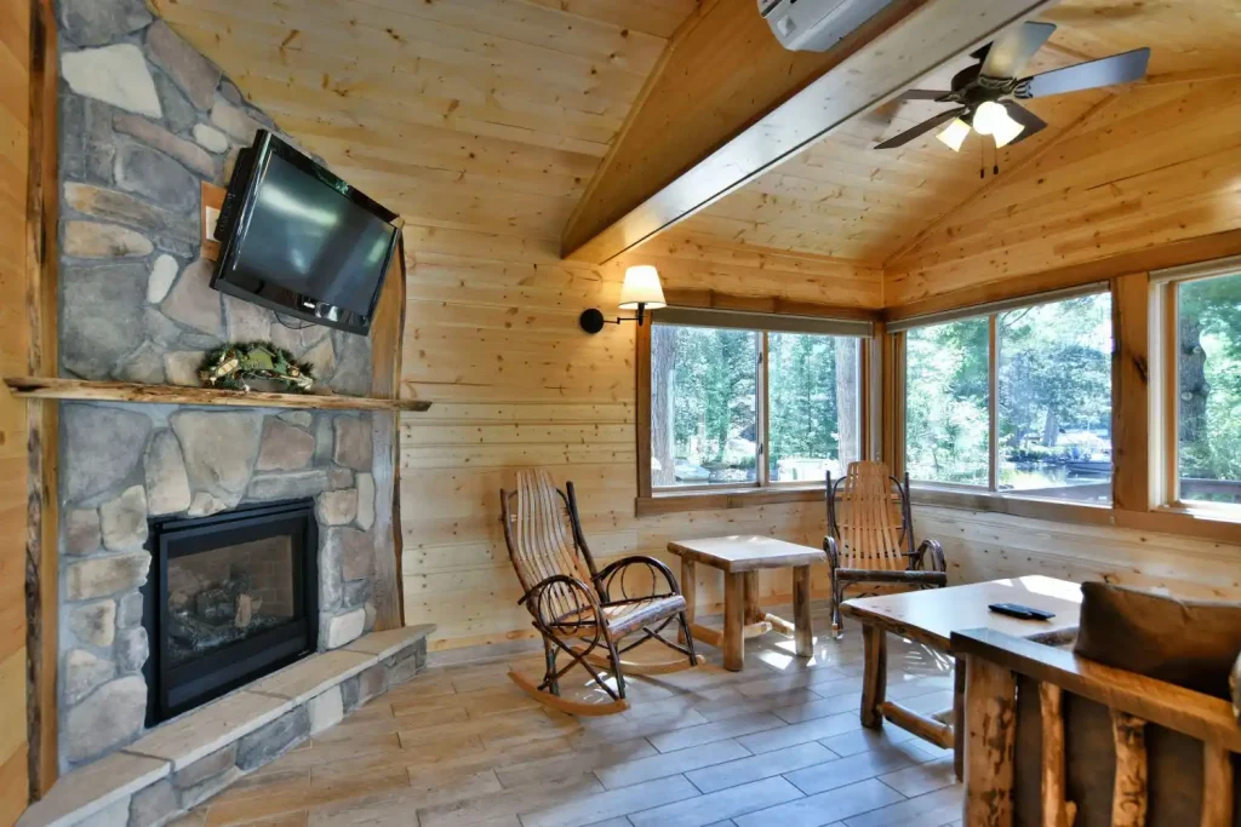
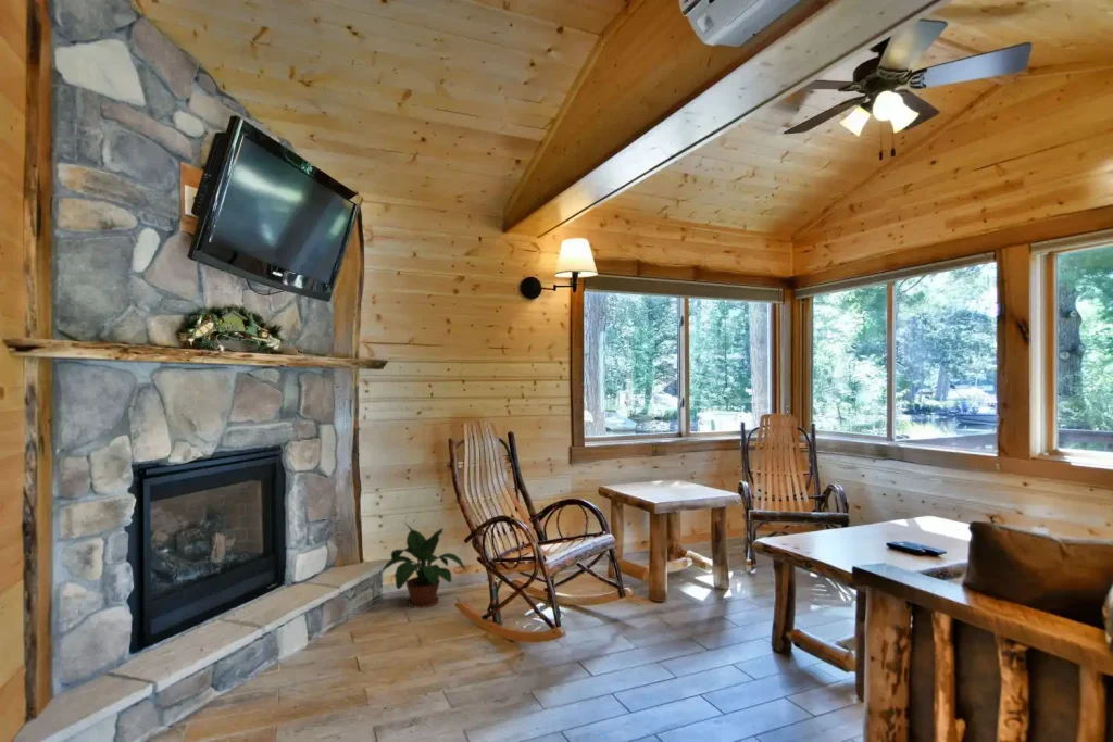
+ potted plant (422, 558)
